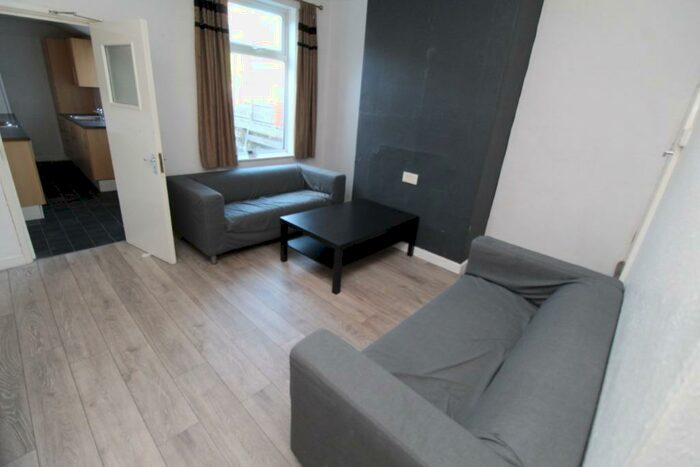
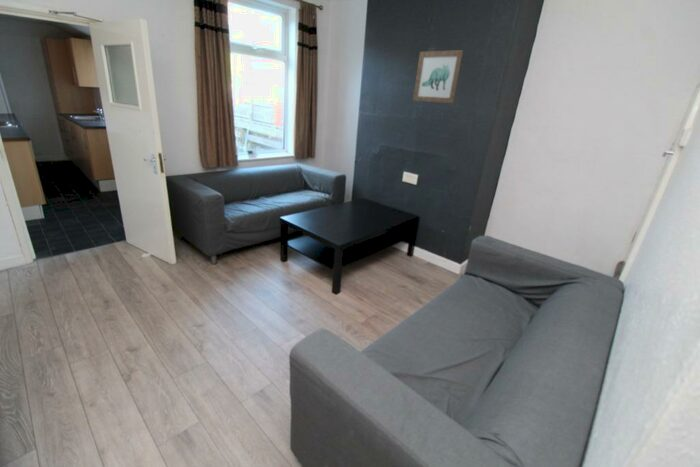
+ wall art (436, 77)
